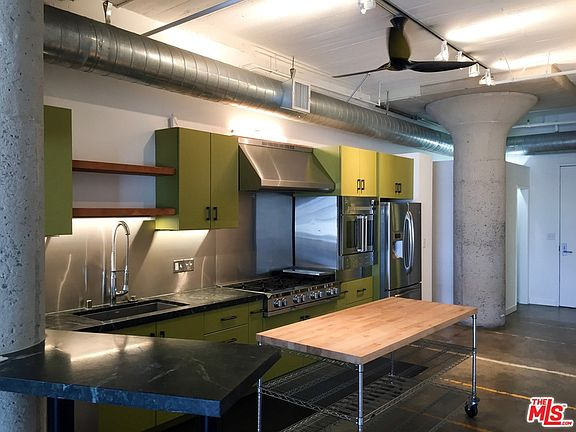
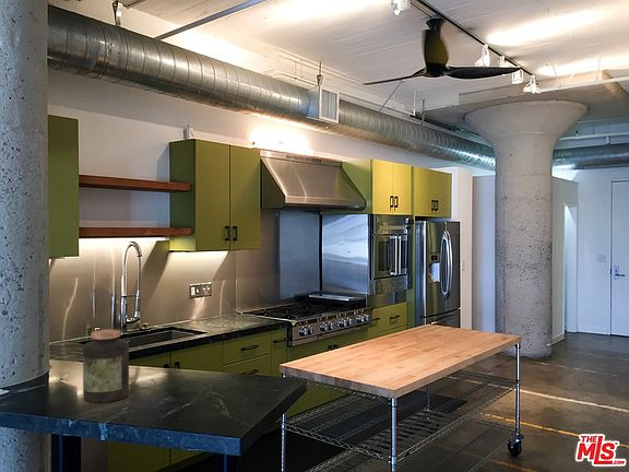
+ jar (106, 364)
